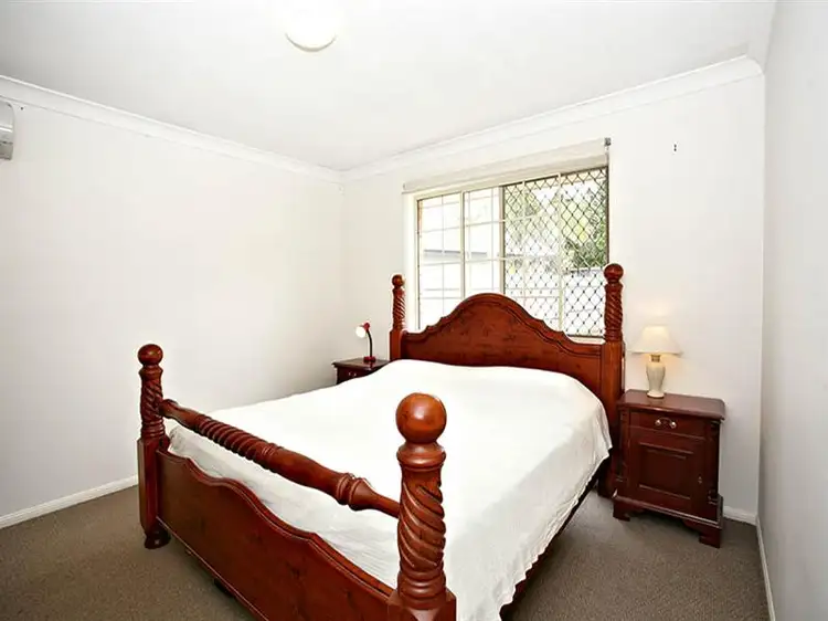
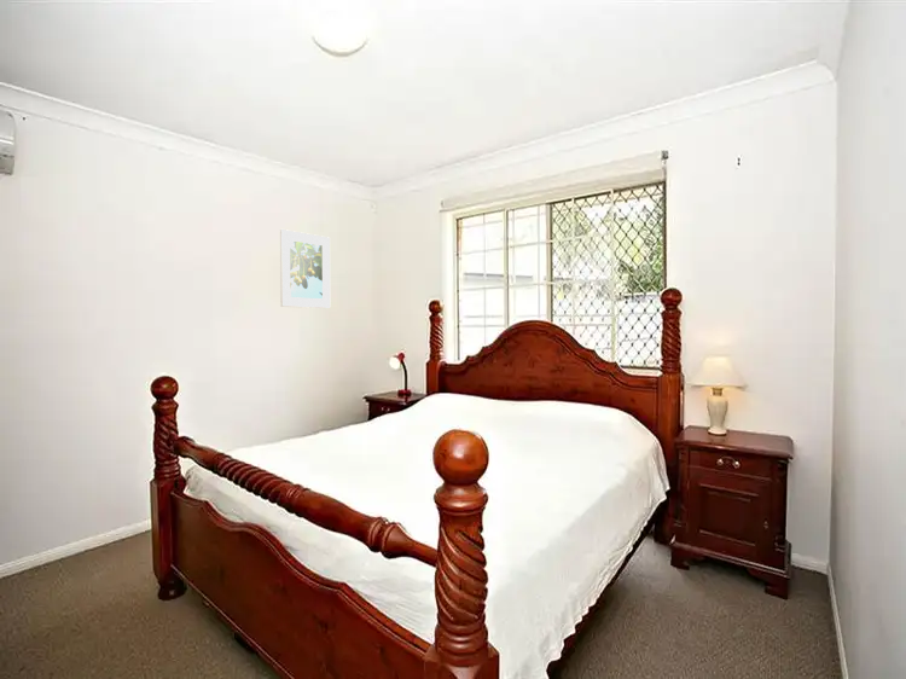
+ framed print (306, 271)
